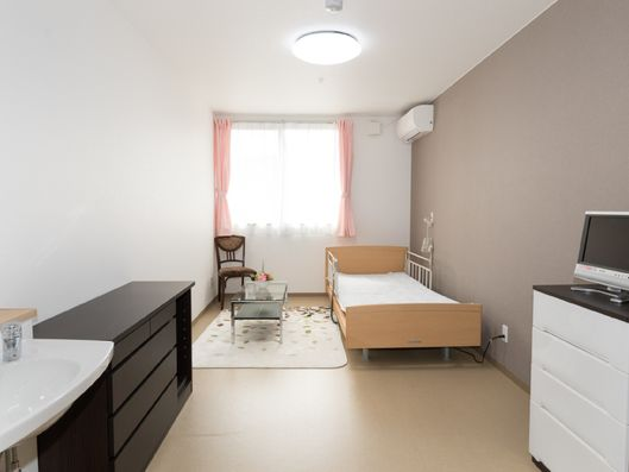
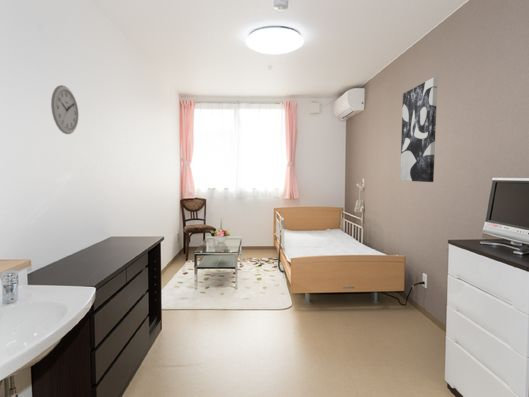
+ wall clock (66, 110)
+ wall art (417, 134)
